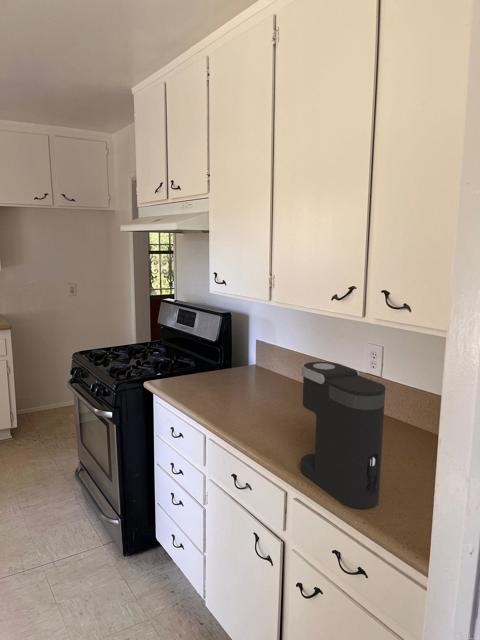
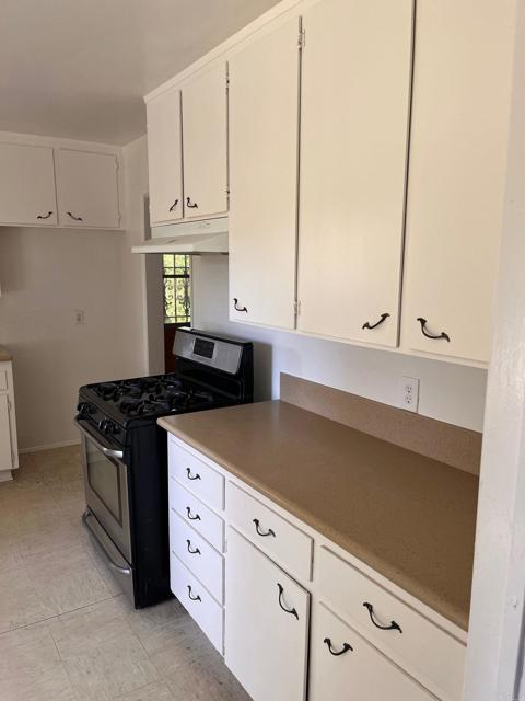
- coffee maker (338, 428)
